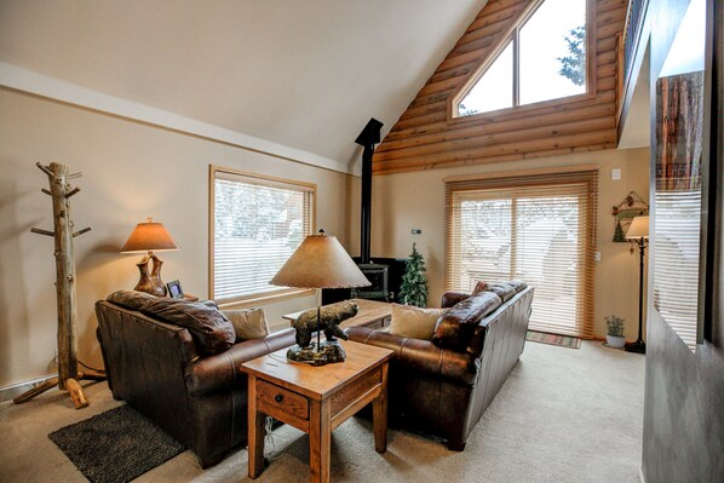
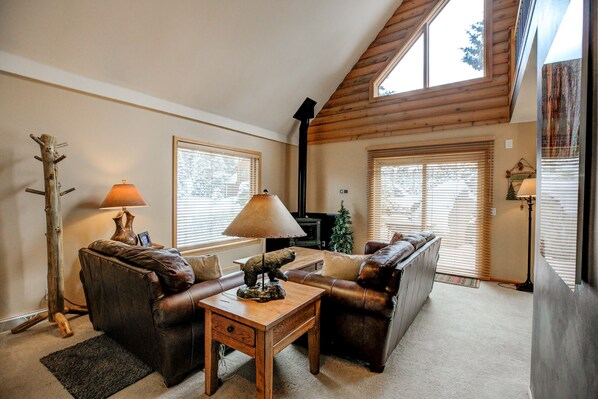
- potted plant (614, 329)
